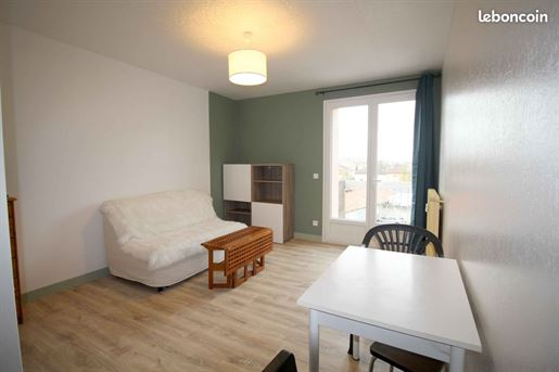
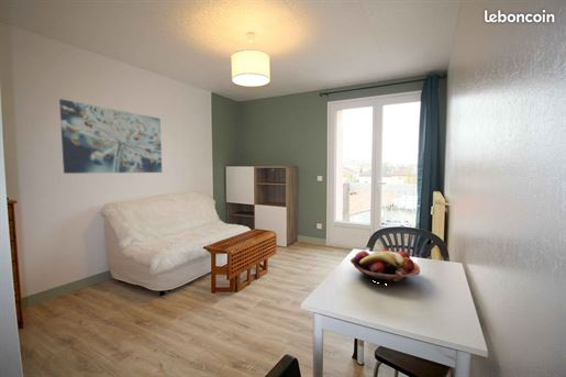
+ wall art (119, 142)
+ fruit basket (385, 263)
